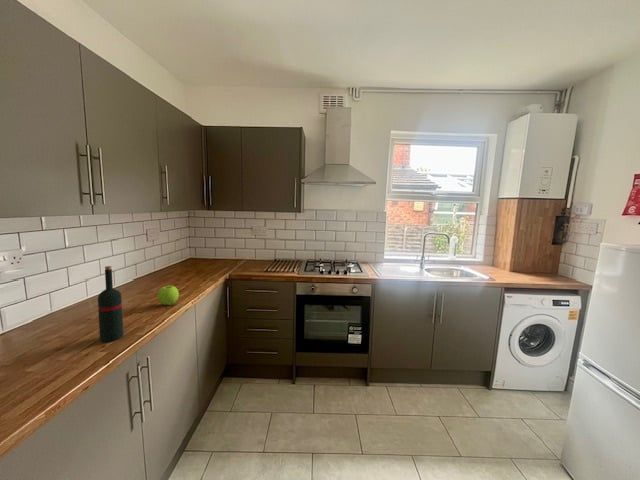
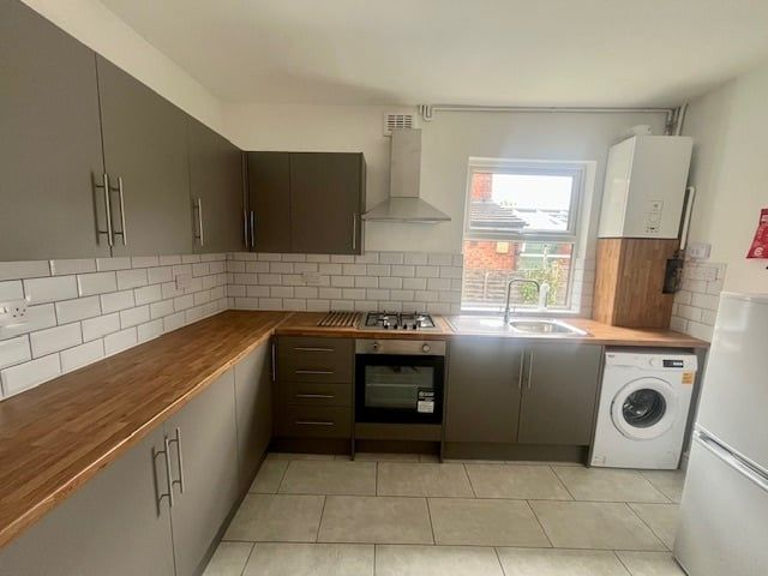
- apple (168, 295)
- wine bottle (111, 301)
